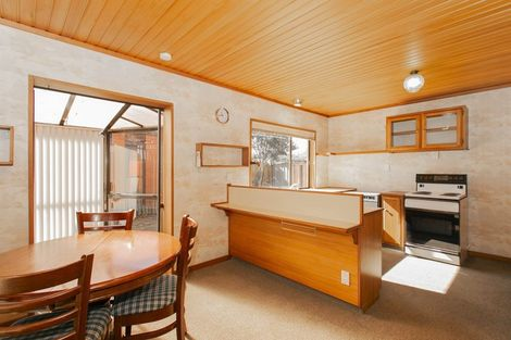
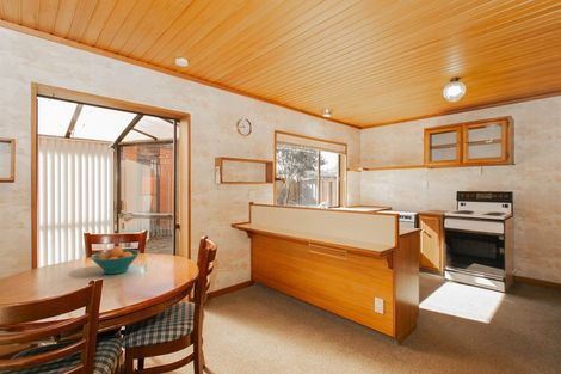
+ fruit bowl (116, 258)
